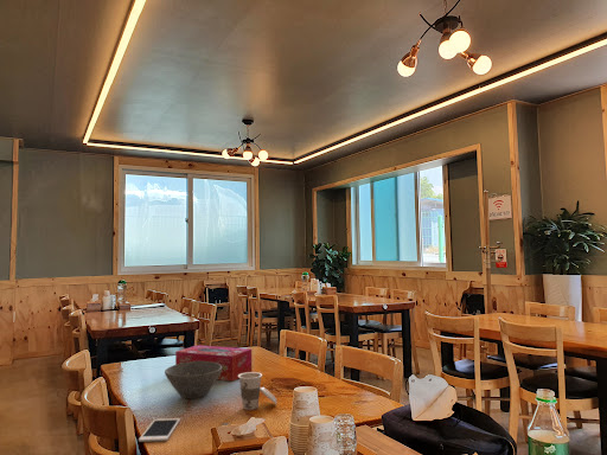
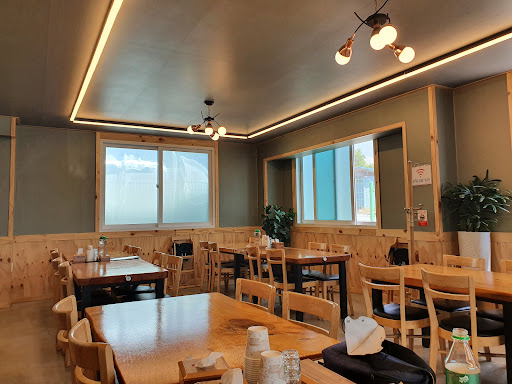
- tissue box (213, 361)
- cell phone (160, 429)
- cup (257, 390)
- bowl (193, 380)
